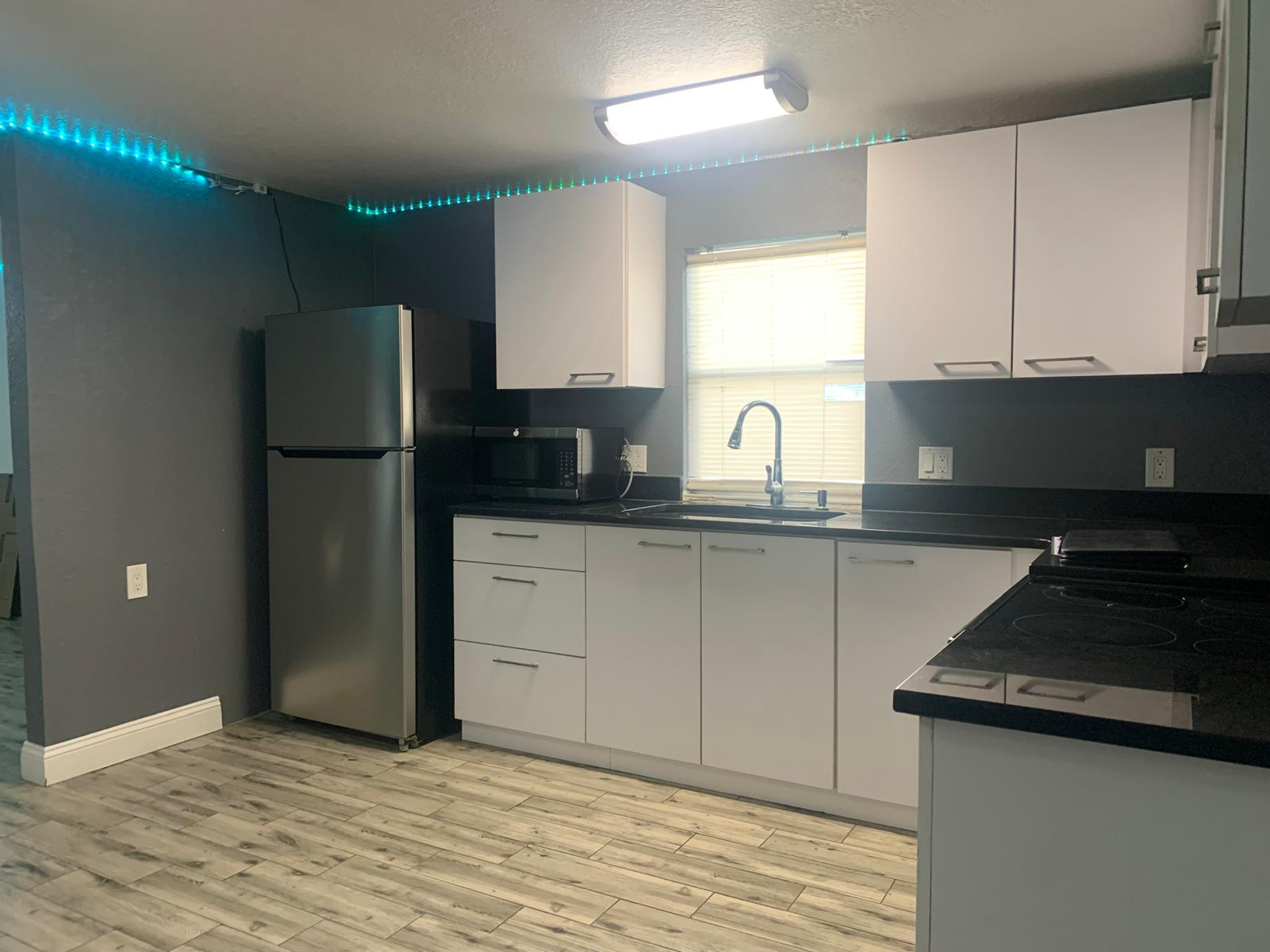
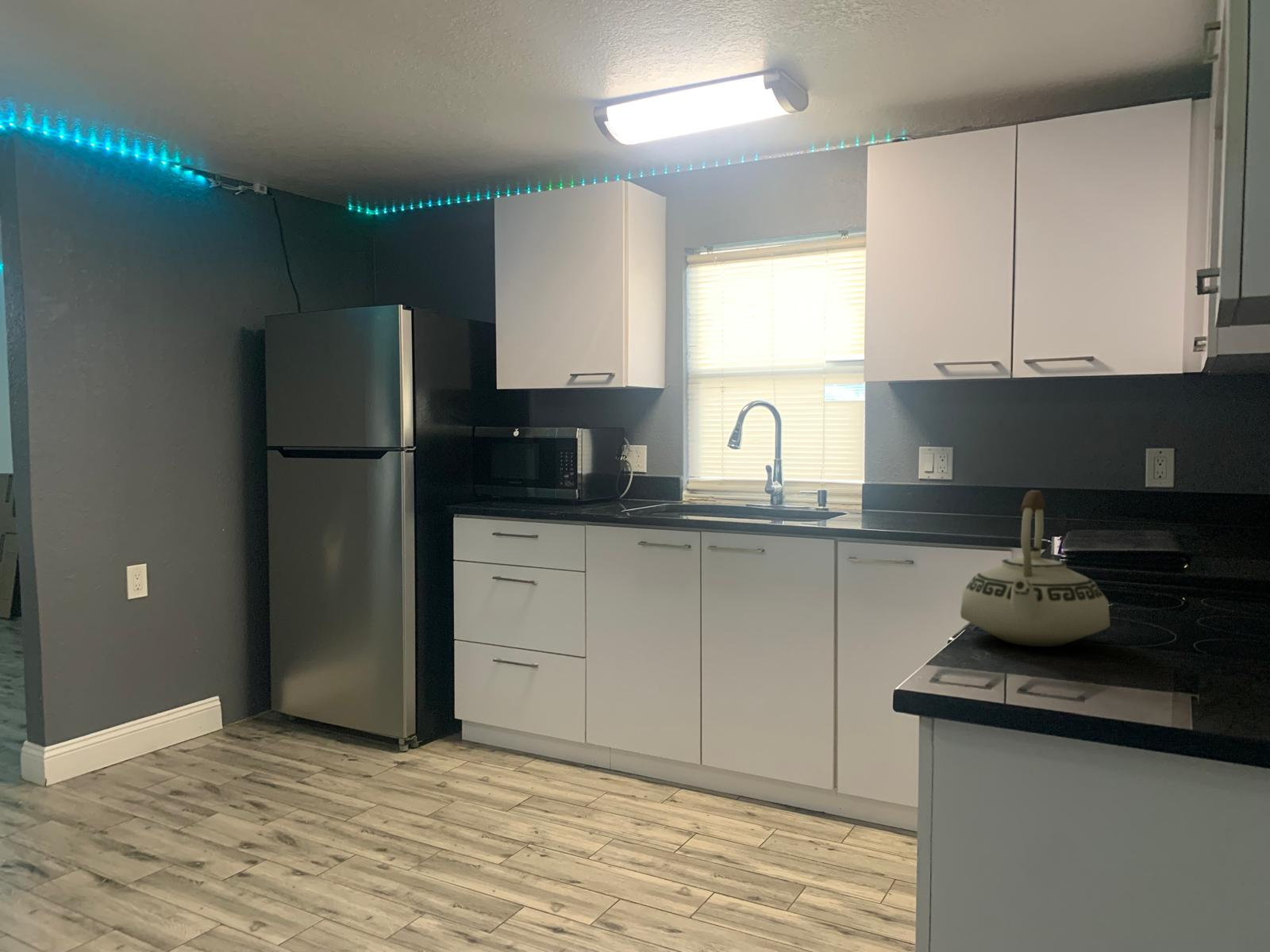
+ teakettle (1032, 567)
